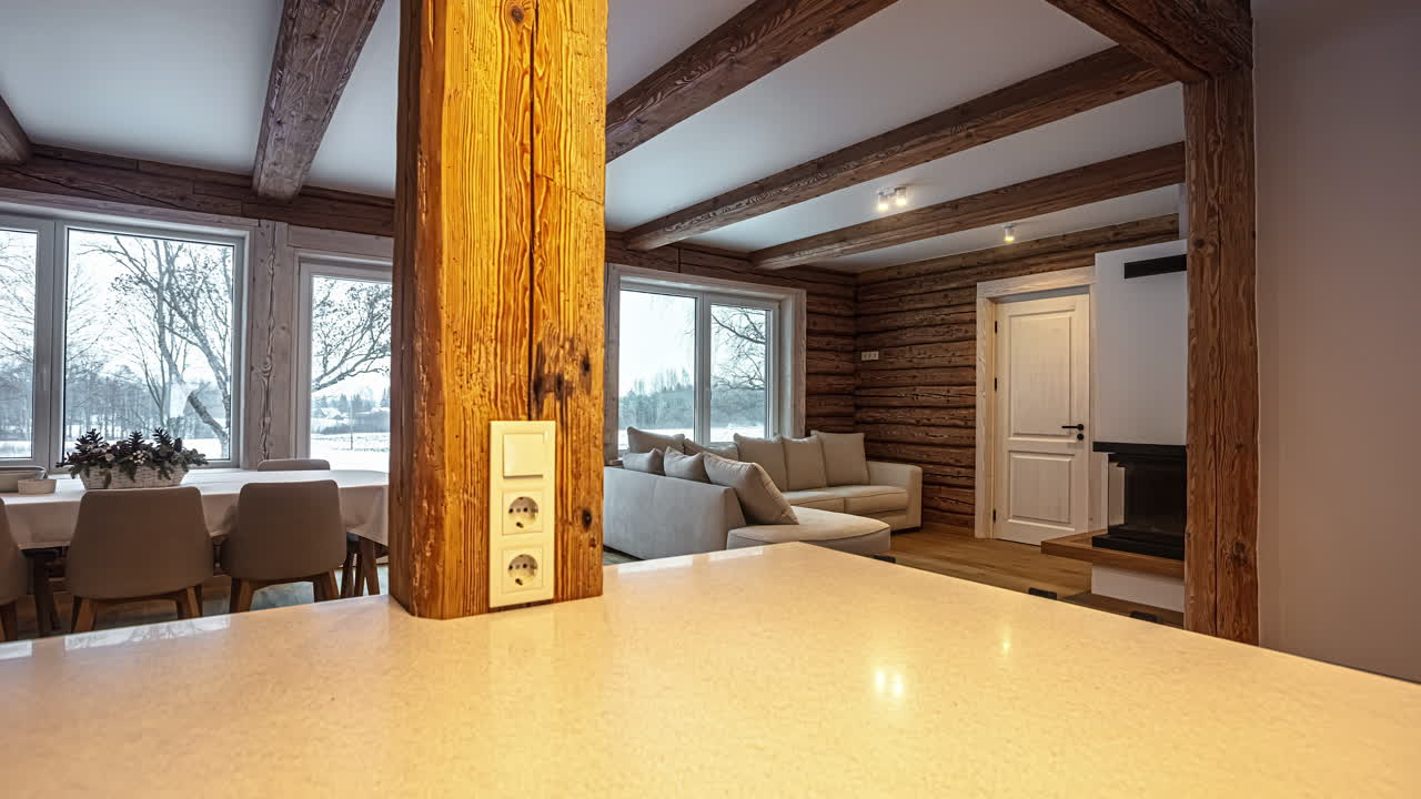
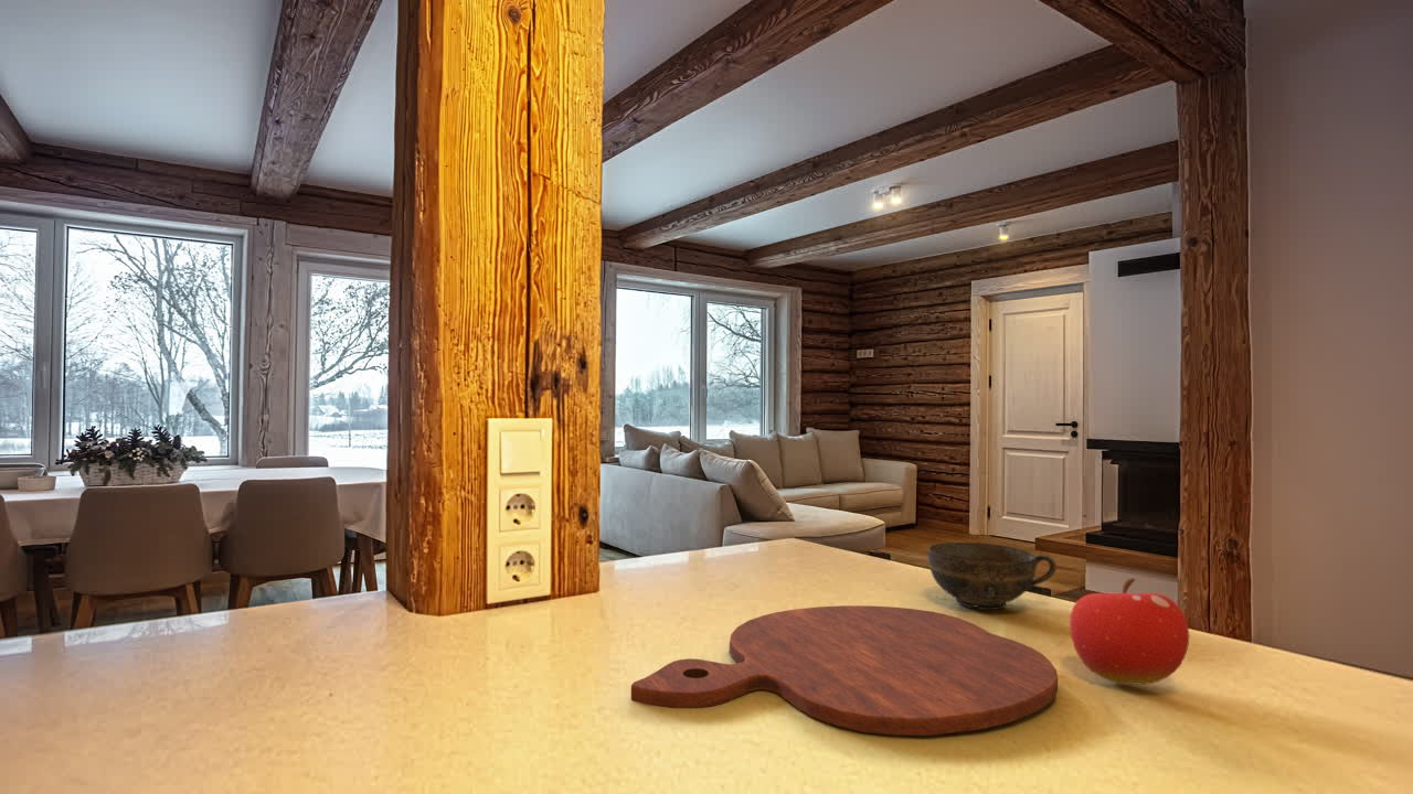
+ cutting board (832, 663)
+ cup (991, 577)
+ fruit (1125, 631)
